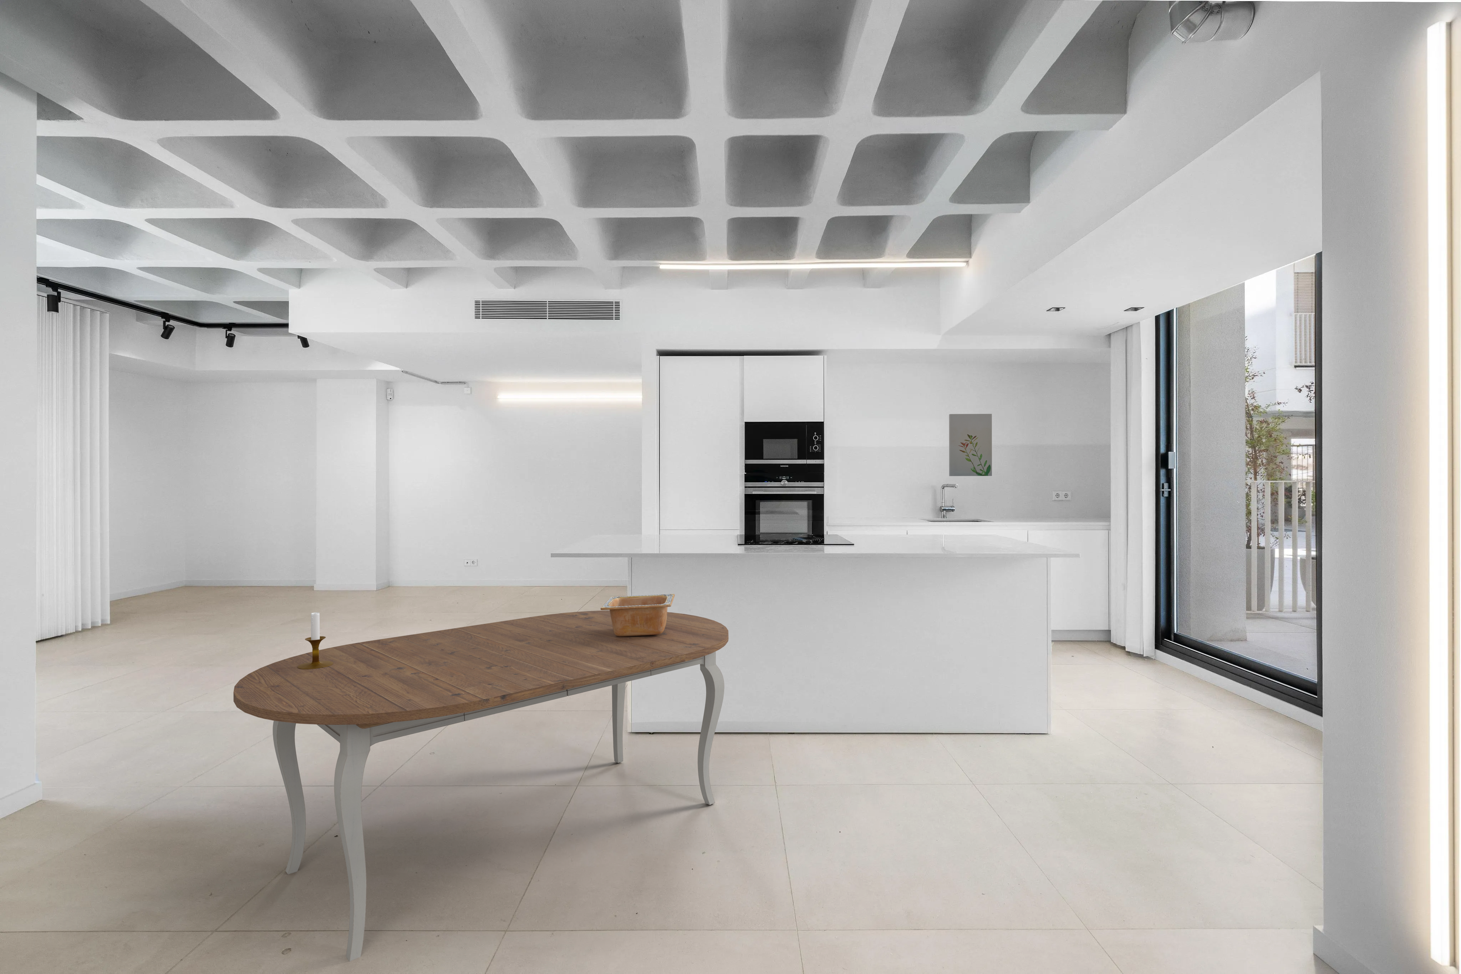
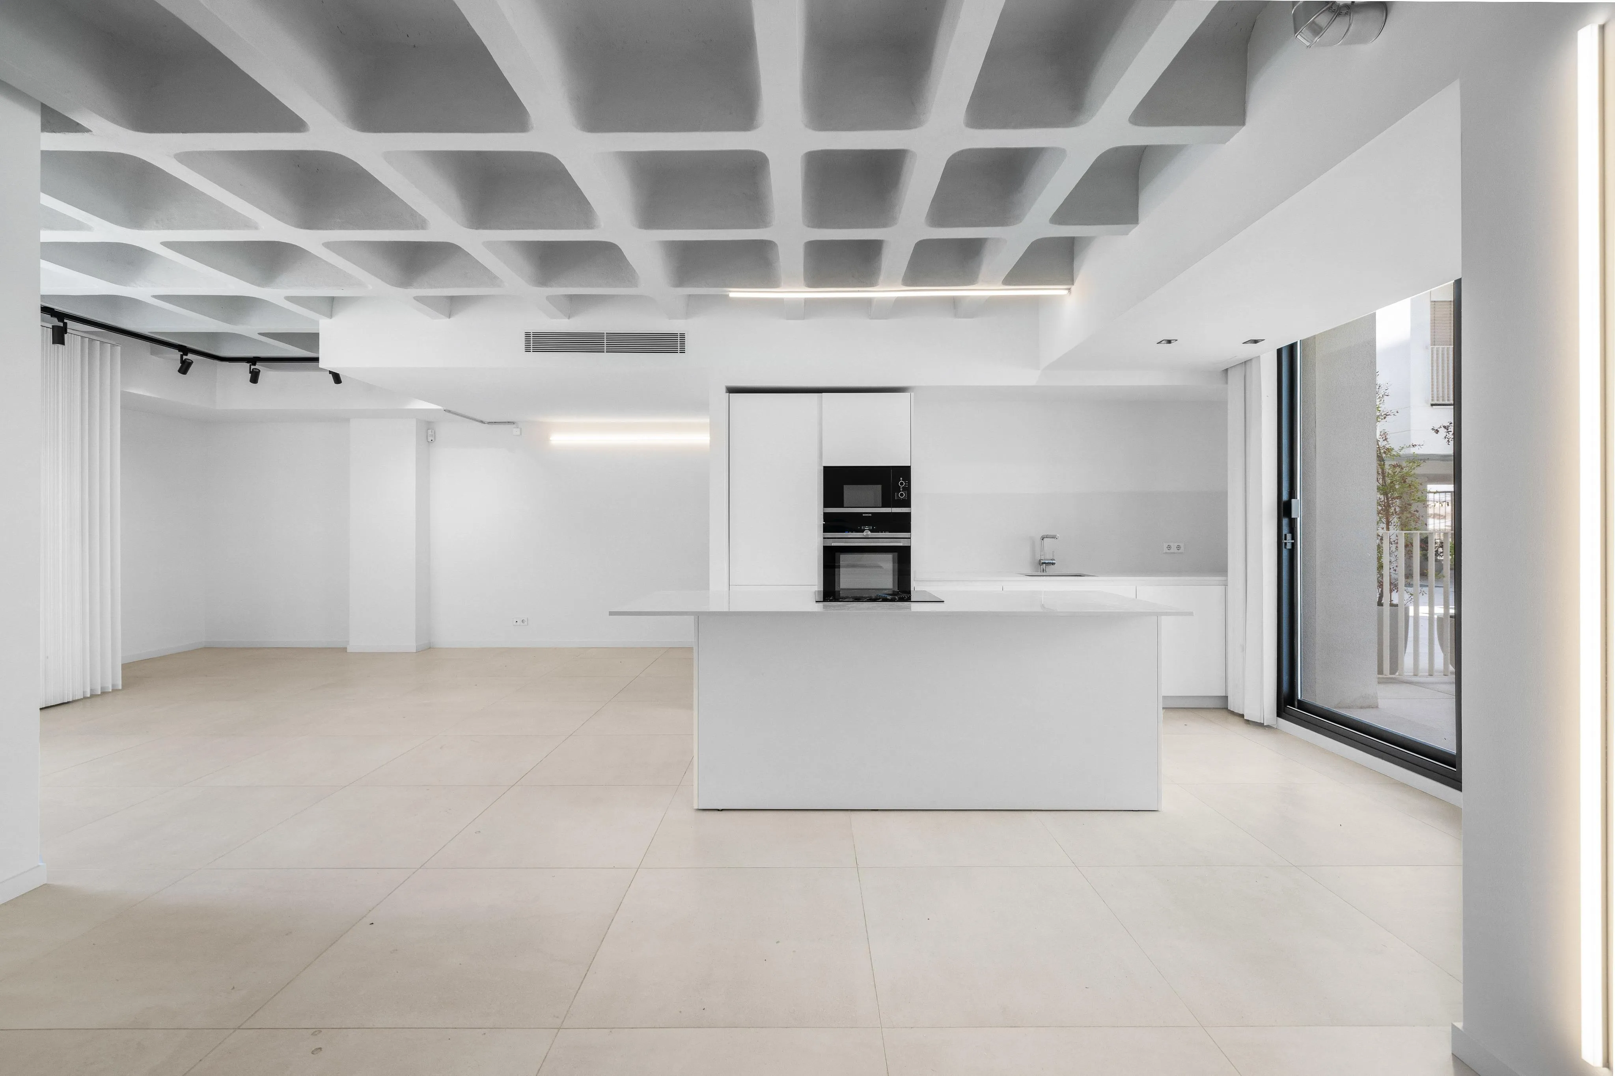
- dining table (512, 710)
- candlestick (315, 638)
- wall art (970, 445)
- serving bowl (639, 615)
